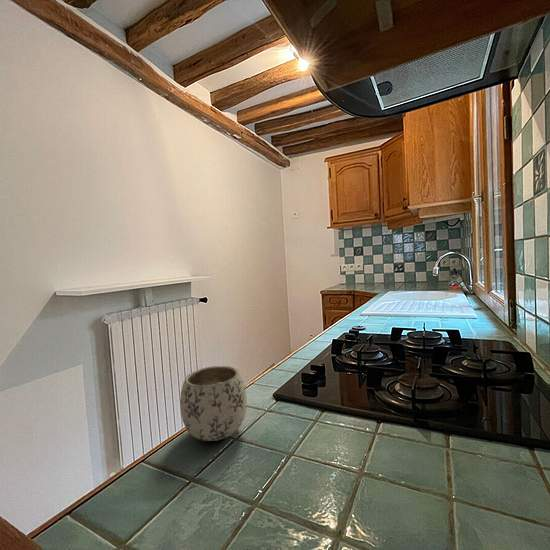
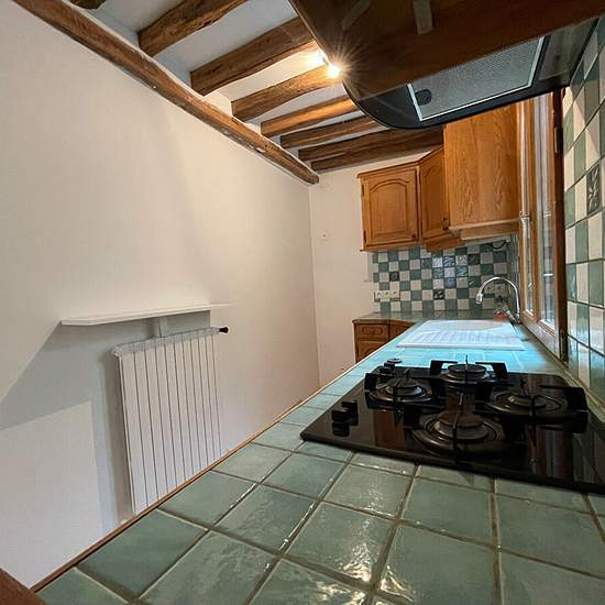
- mug (217, 398)
